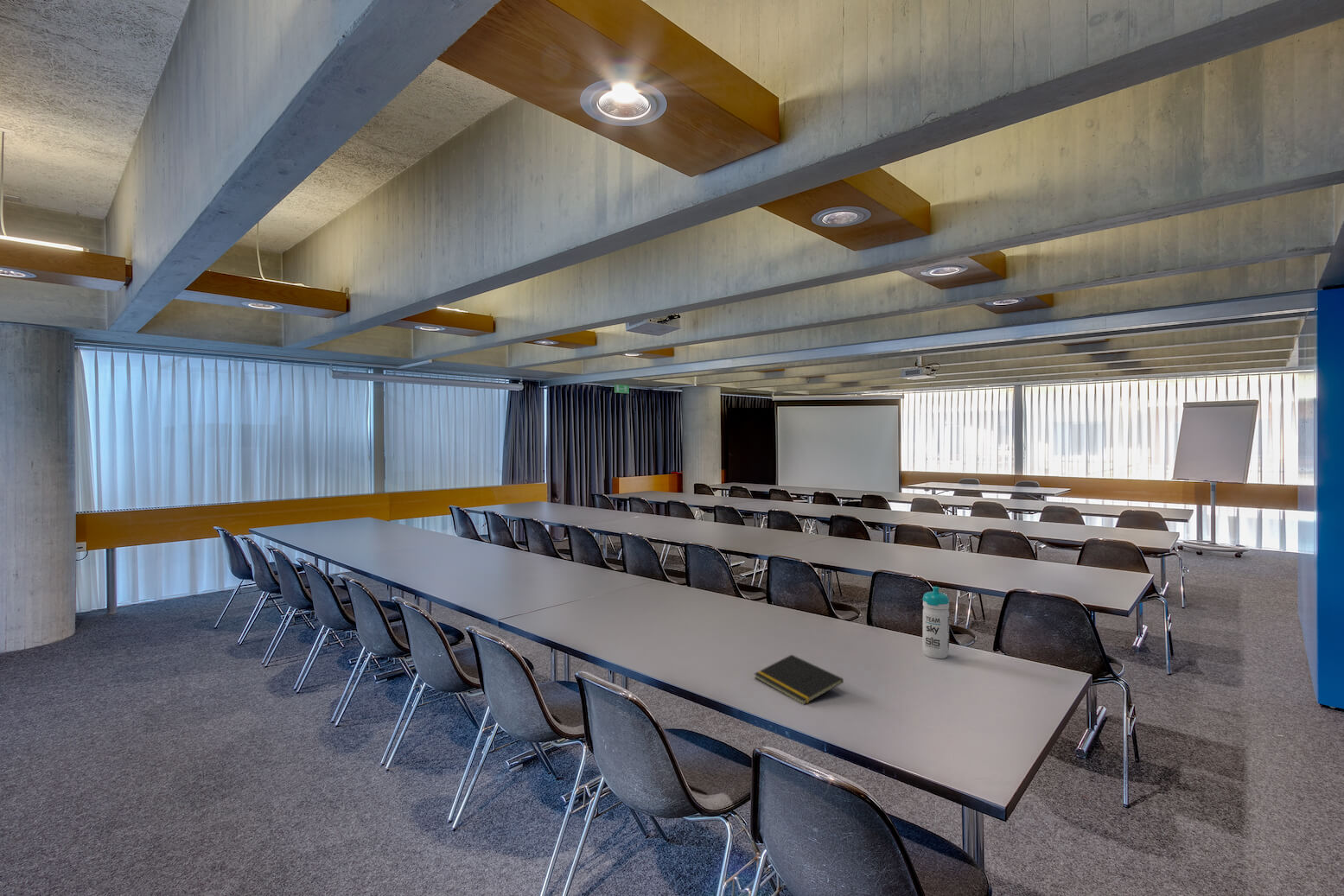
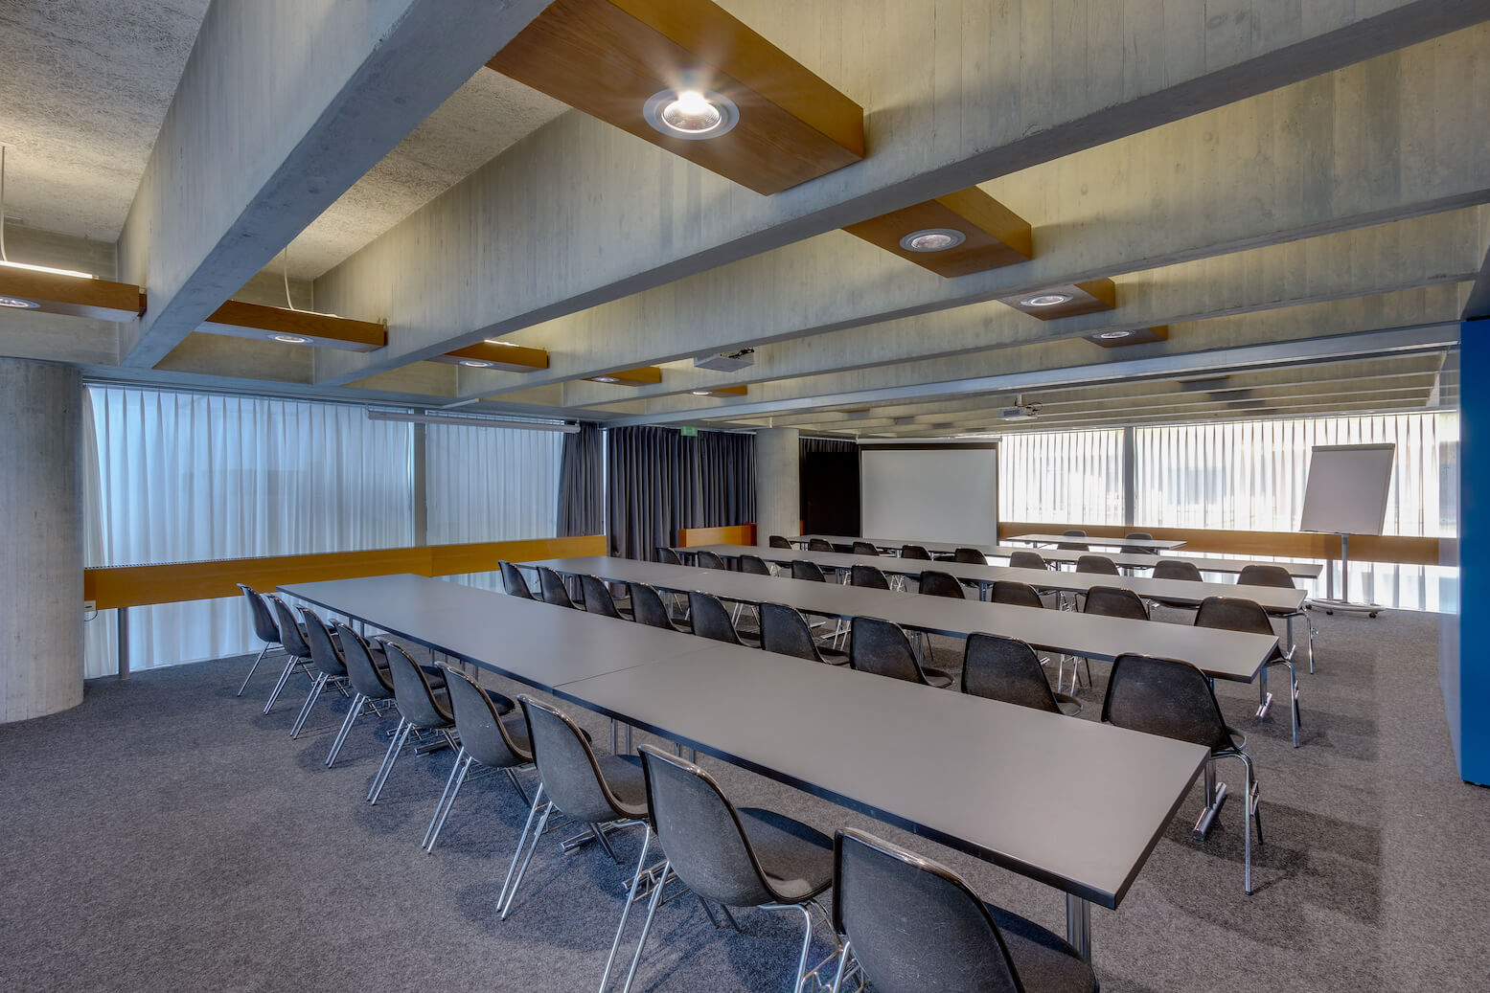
- water bottle (935, 620)
- notepad (797, 677)
